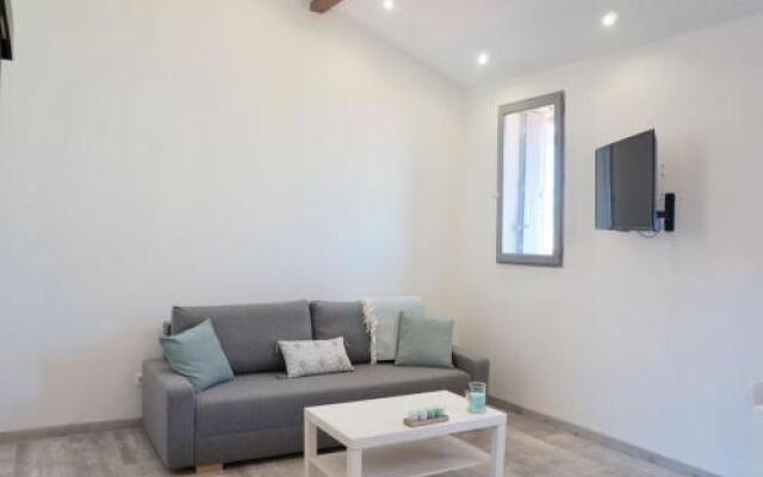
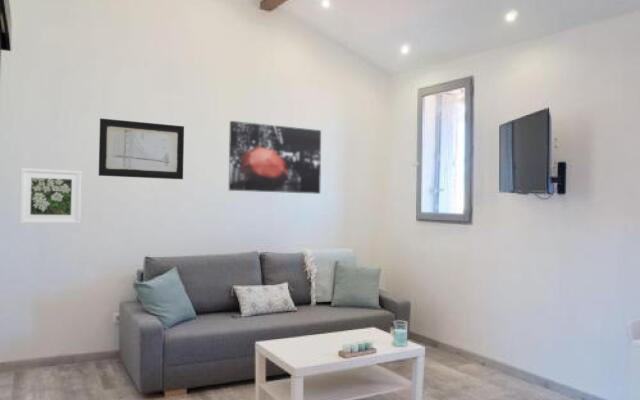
+ wall art (142, 150)
+ wall art (276, 159)
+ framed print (51, 196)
